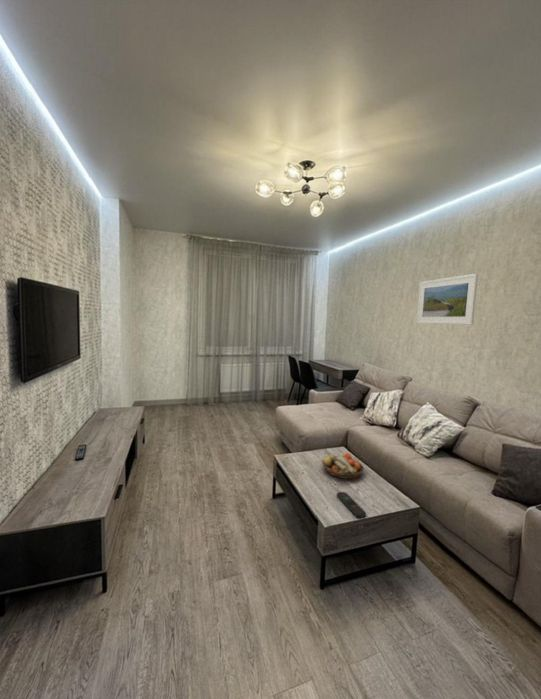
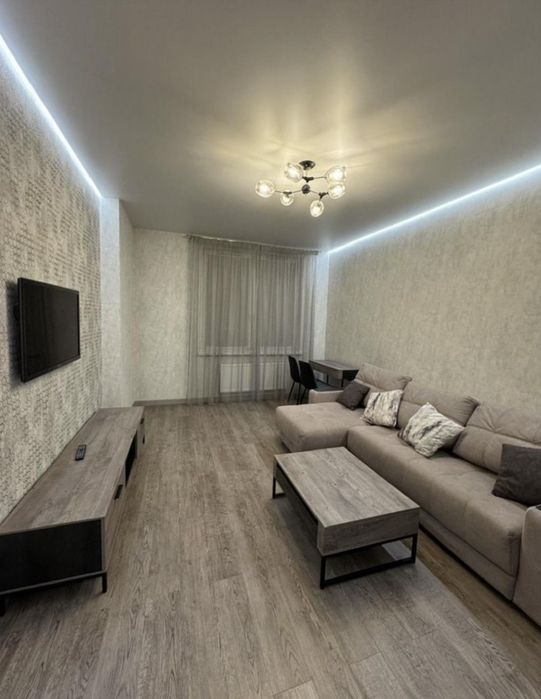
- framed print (443, 301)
- remote control (350, 503)
- fruit bowl (343, 462)
